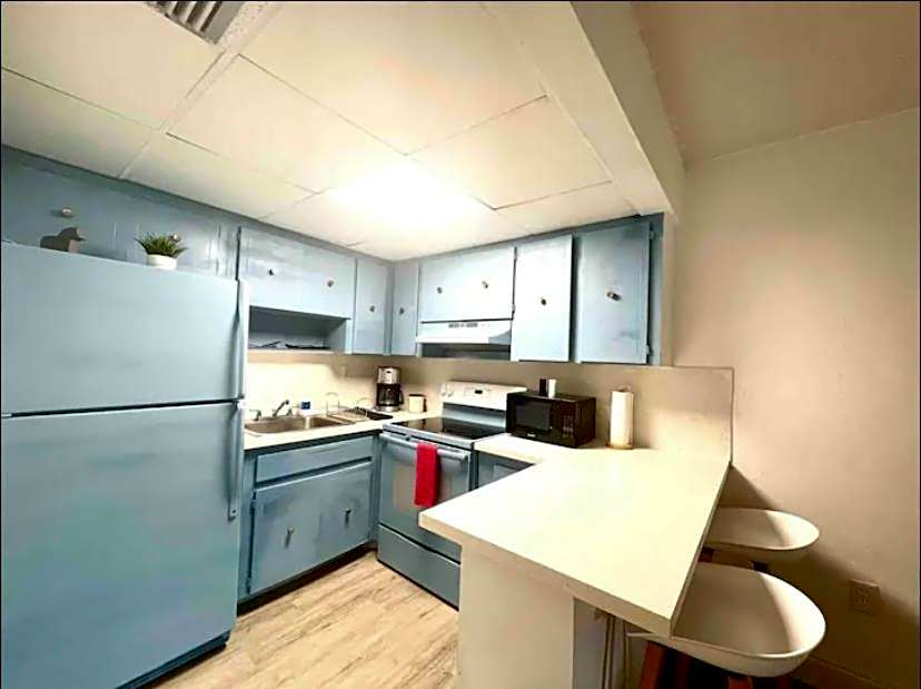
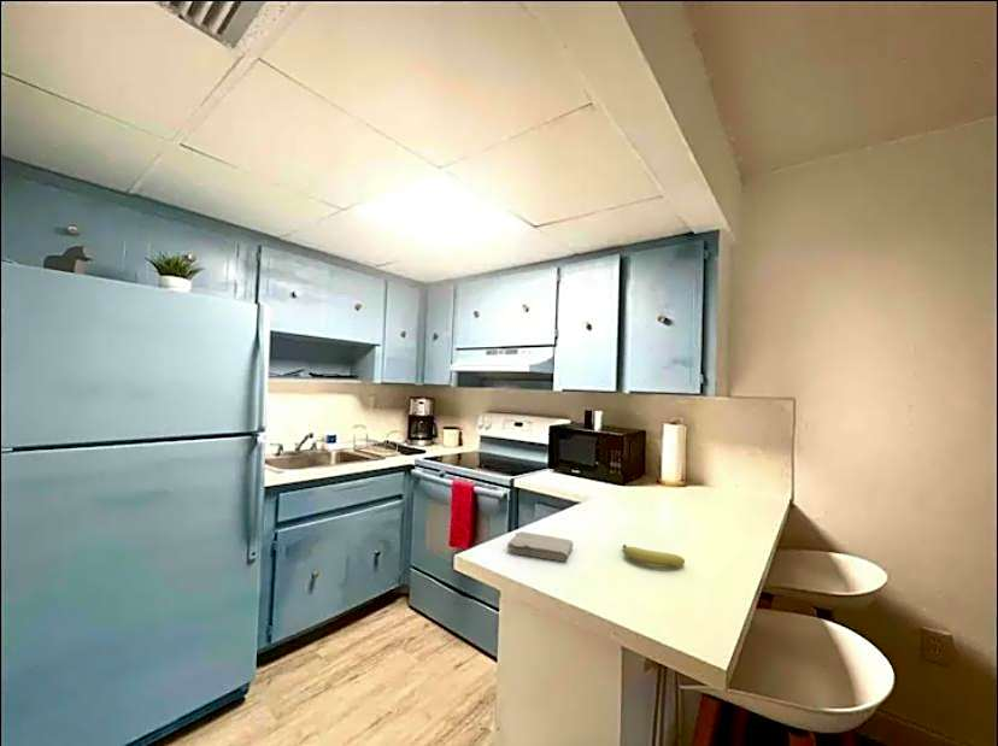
+ washcloth (540, 544)
+ fruit (648, 553)
